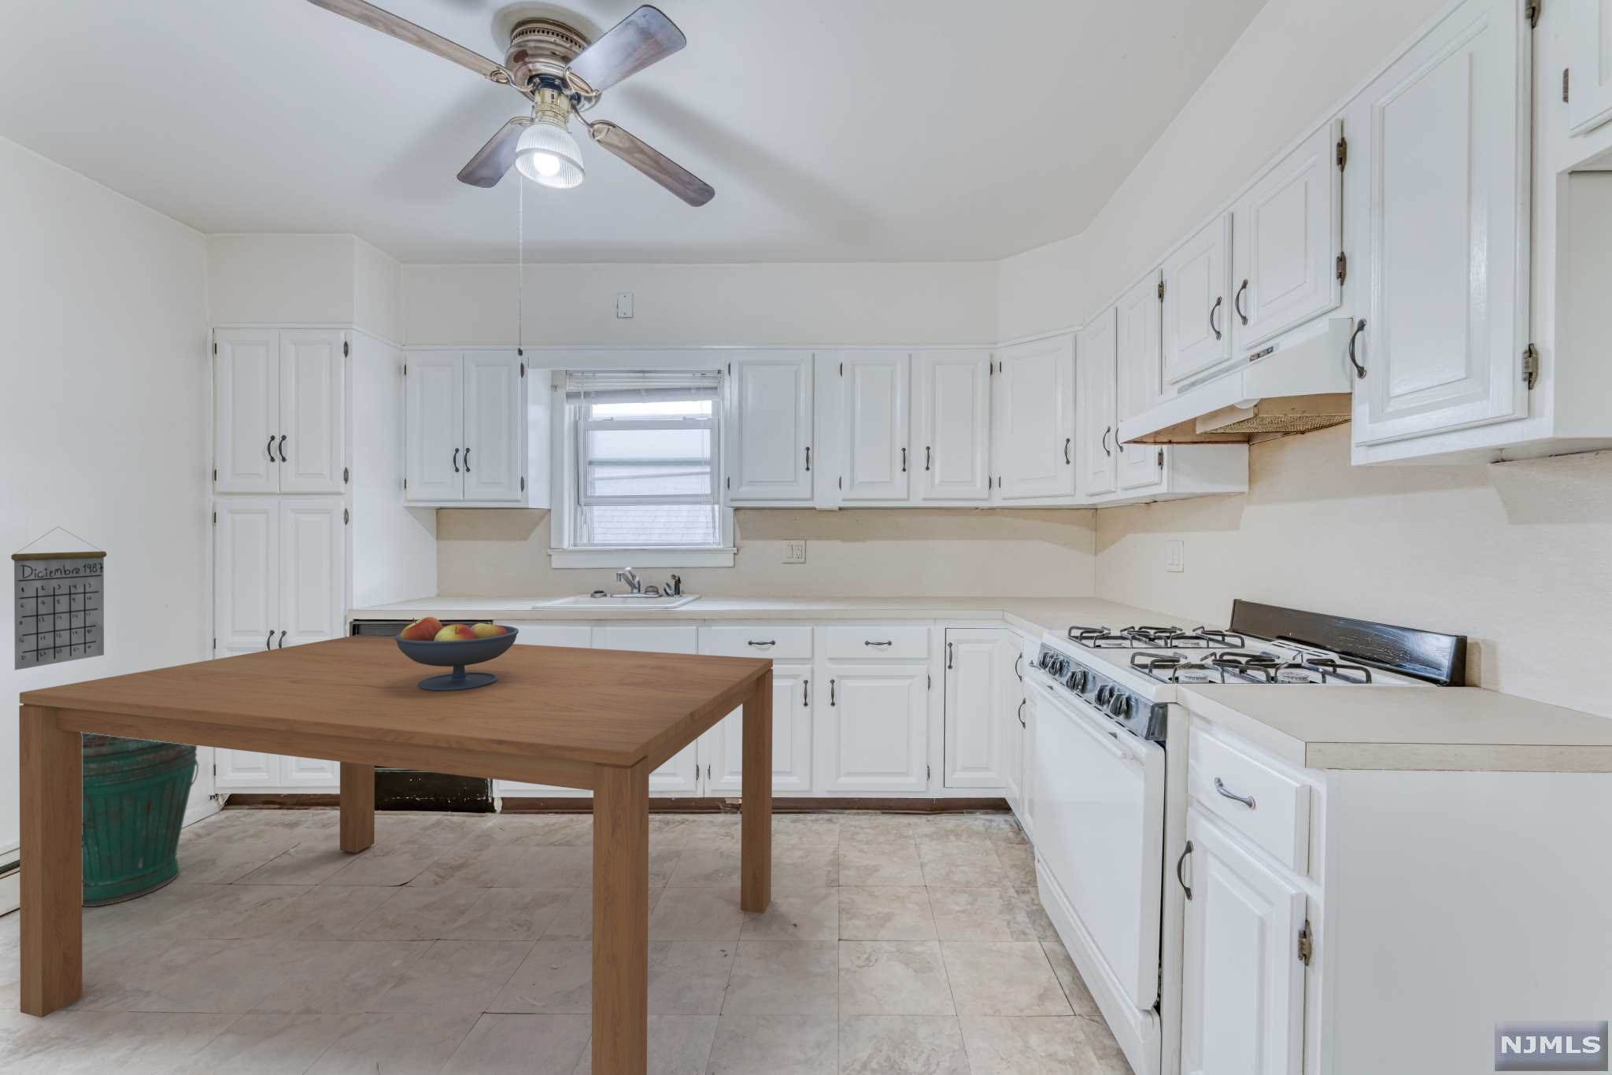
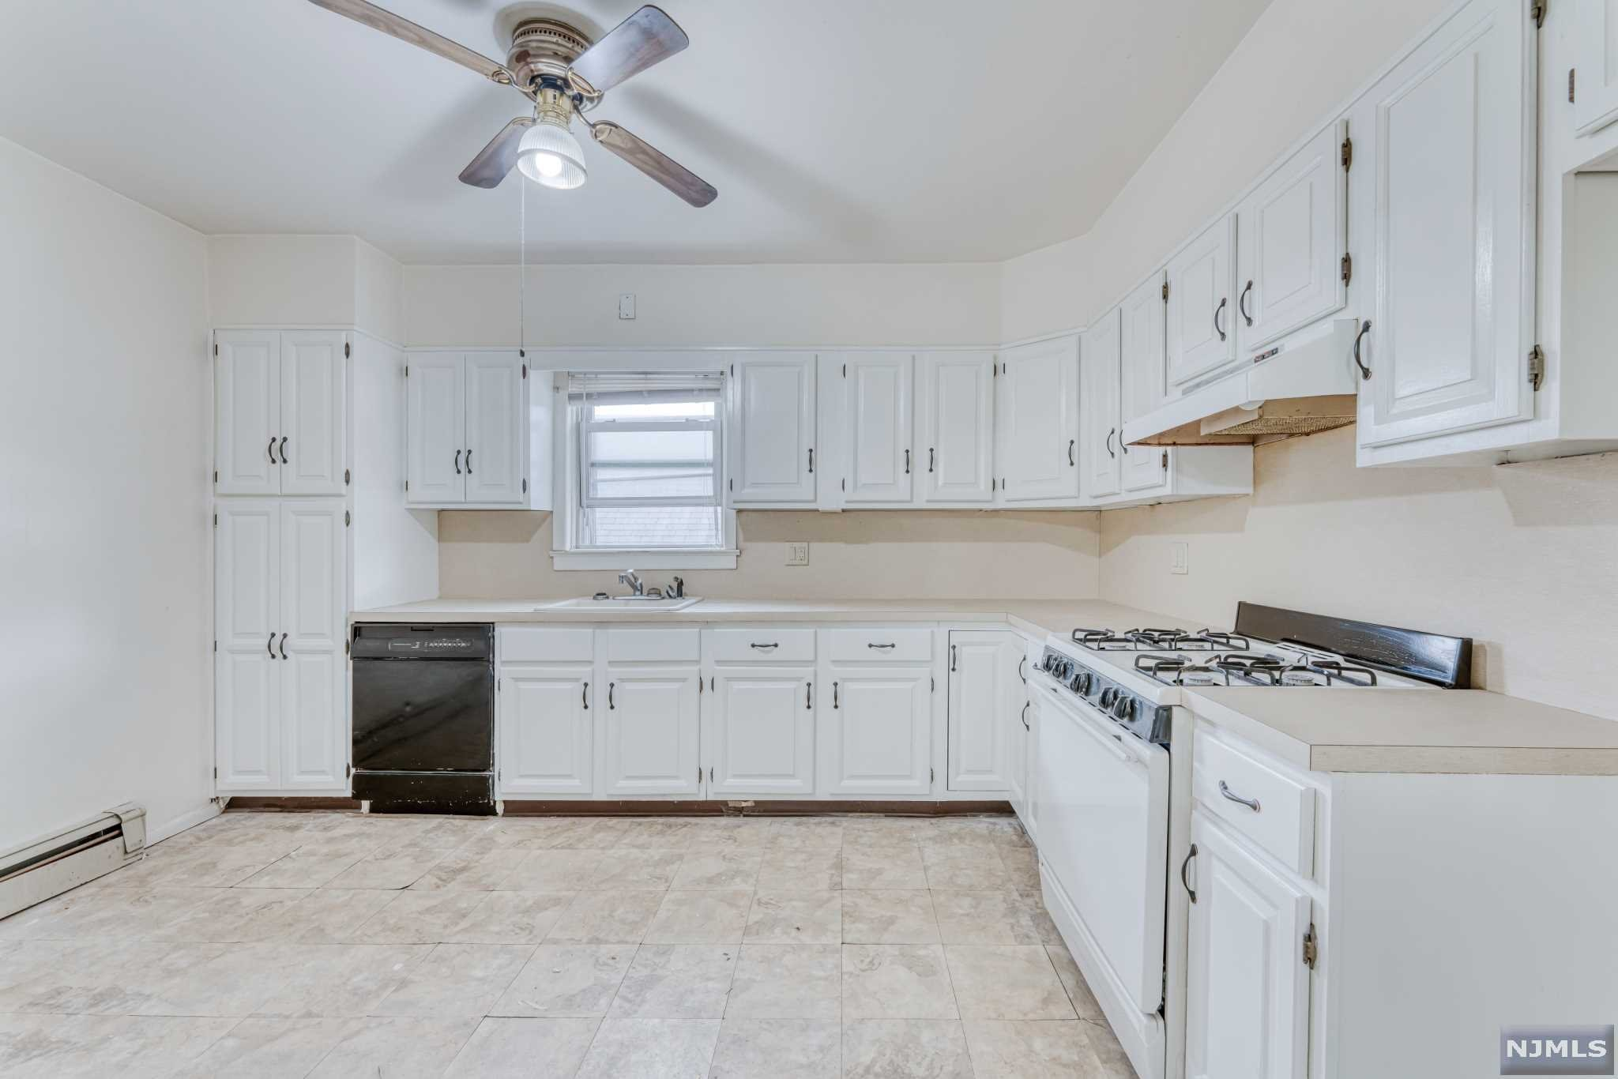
- fruit bowl (459, 648)
- trash can (127, 798)
- calendar (61, 594)
- dining table (447, 774)
